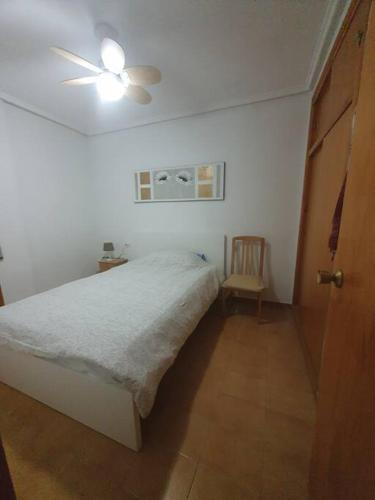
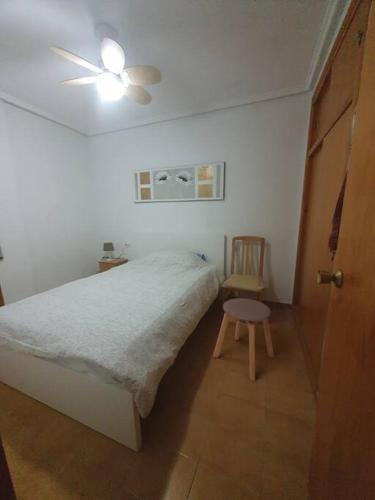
+ stool (249, 331)
